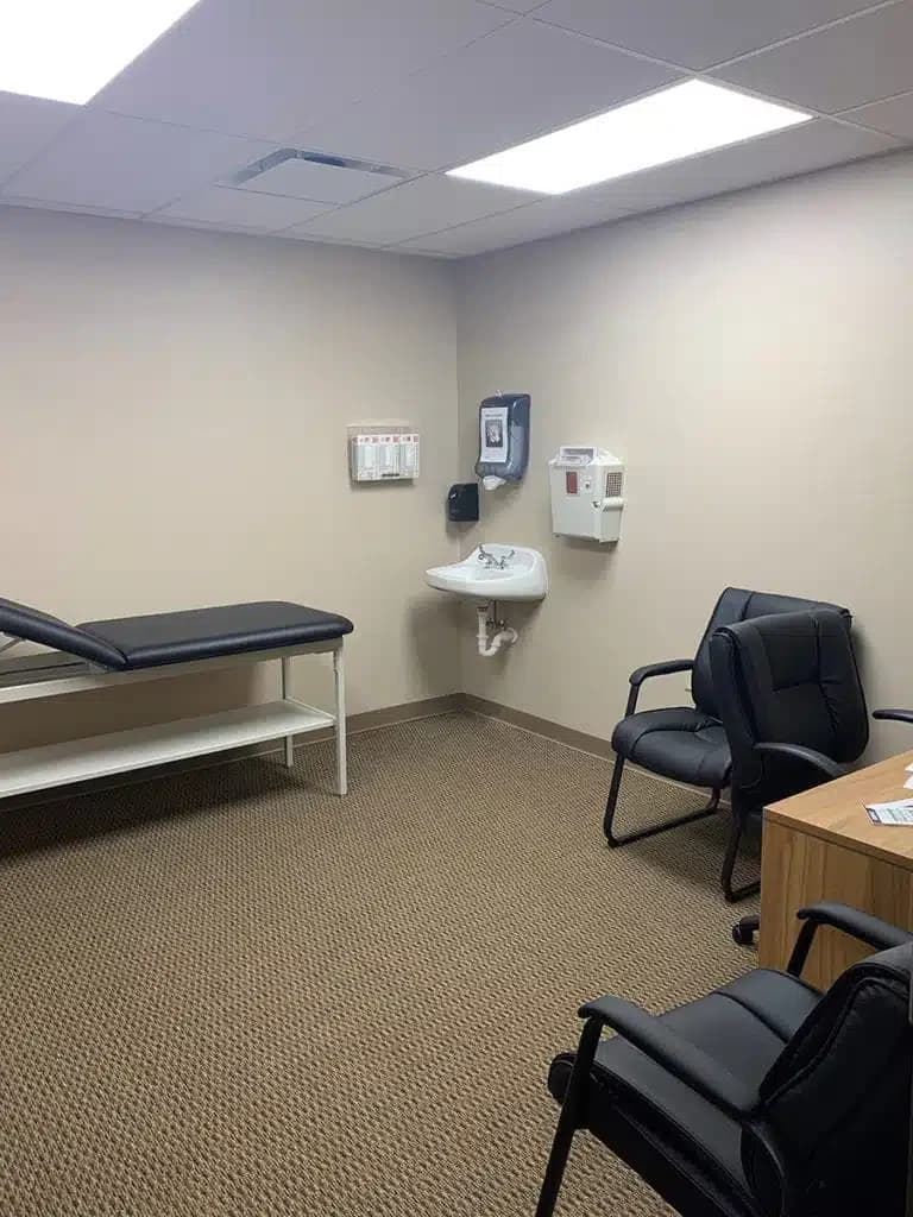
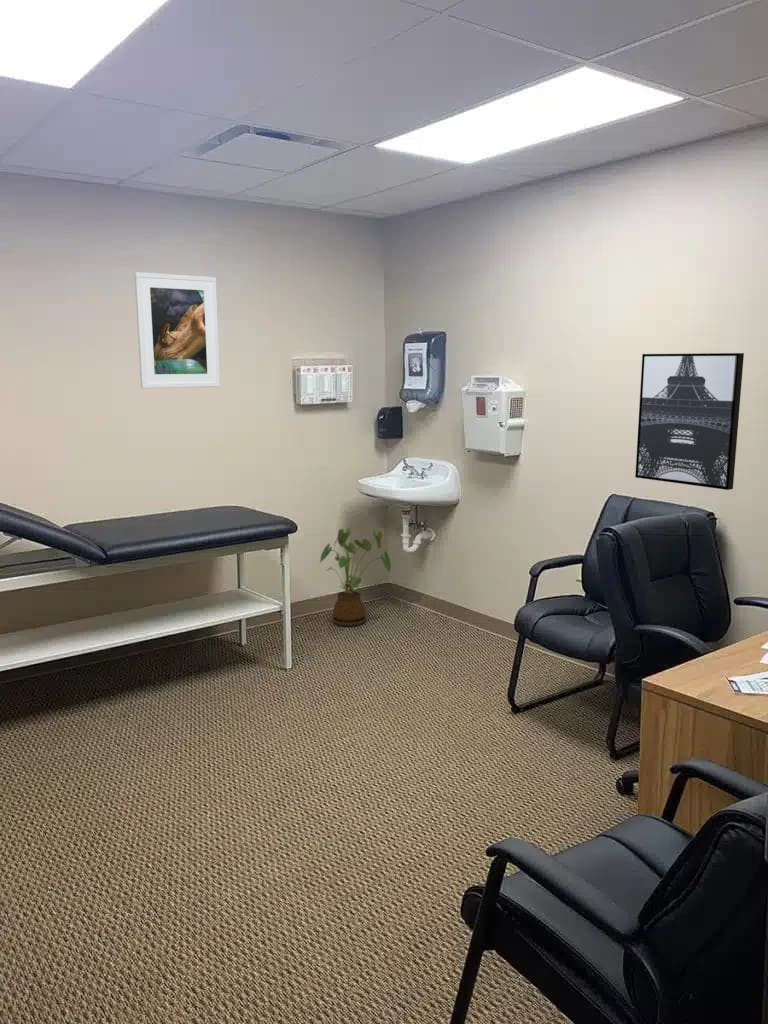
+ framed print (179, 331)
+ house plant (355, 577)
+ wall art (686, 419)
